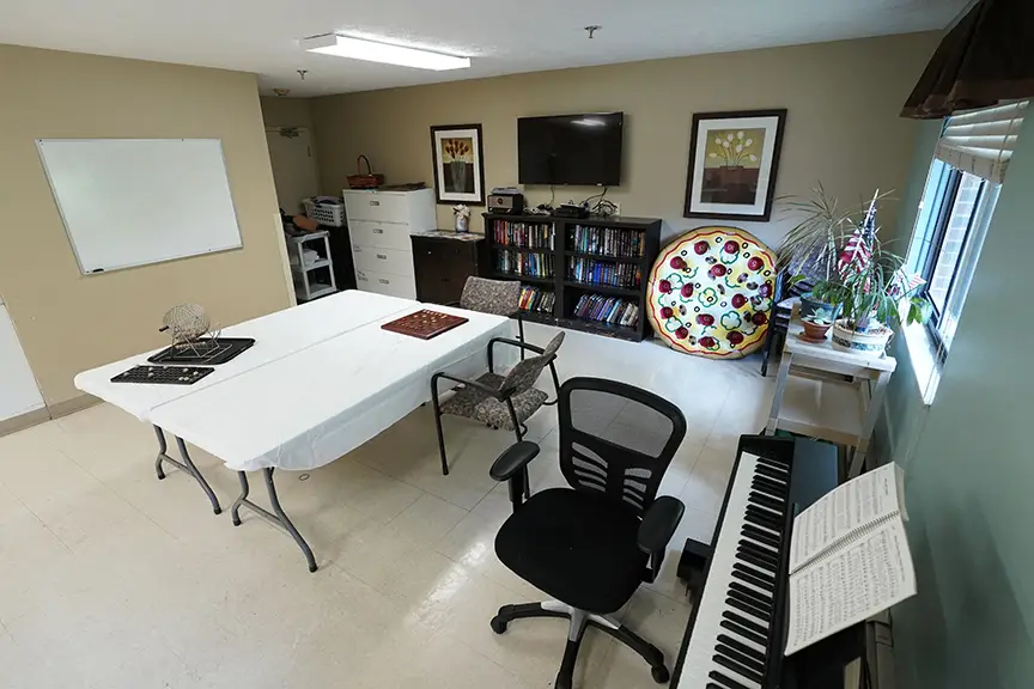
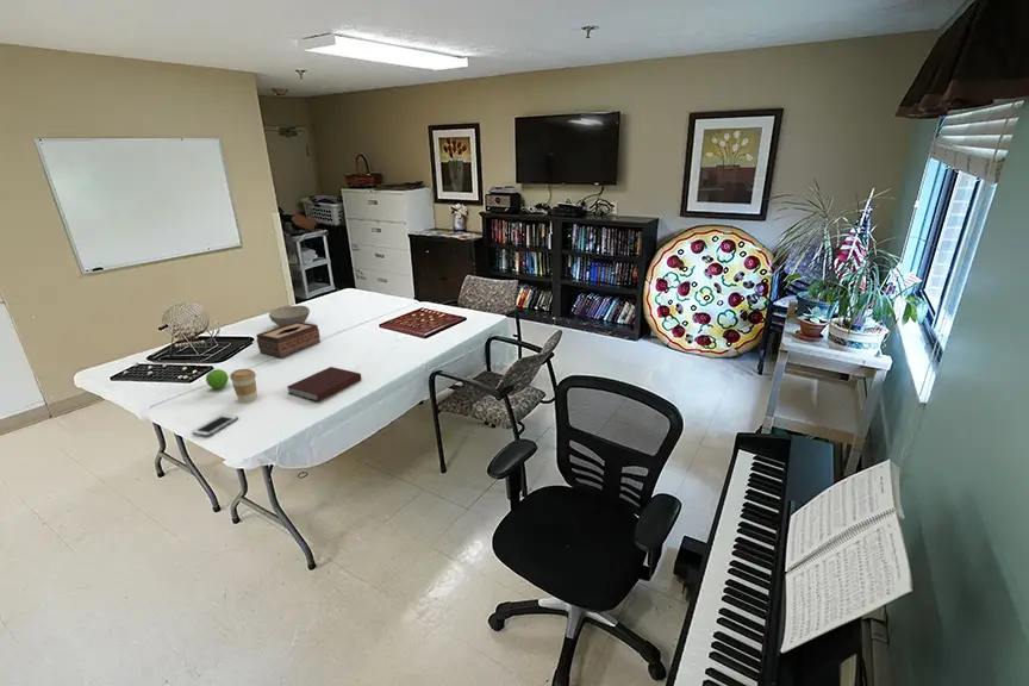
+ tissue box (289, 338)
+ notebook (325, 382)
+ fruit (217, 379)
+ coffee cup (244, 385)
+ cell phone (216, 424)
+ bowl (291, 318)
